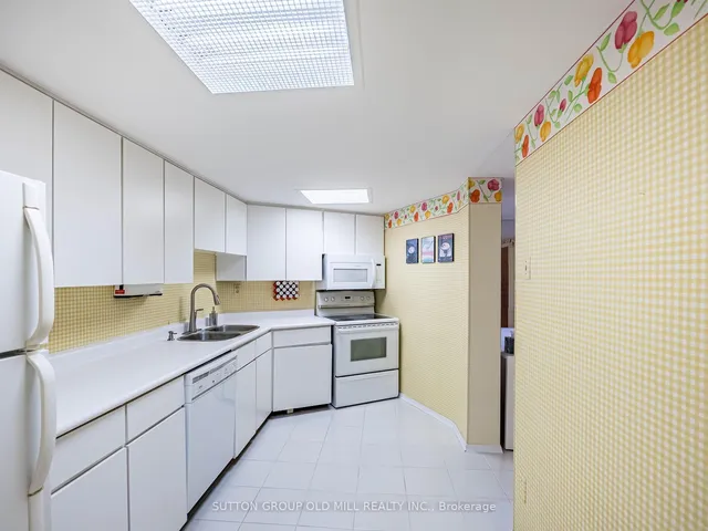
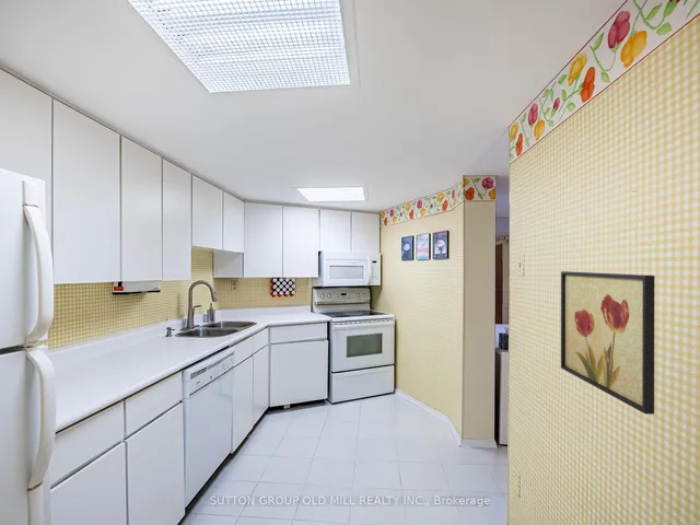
+ wall art (602, 329)
